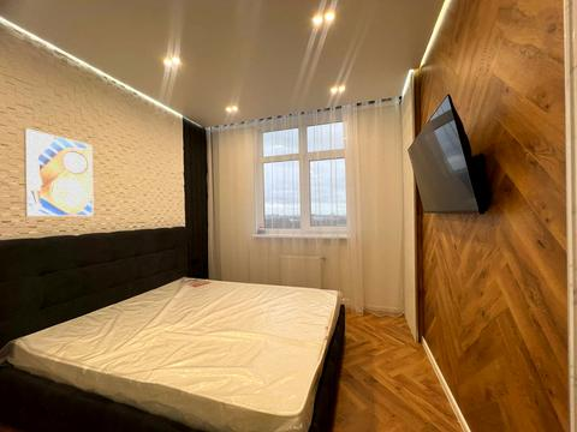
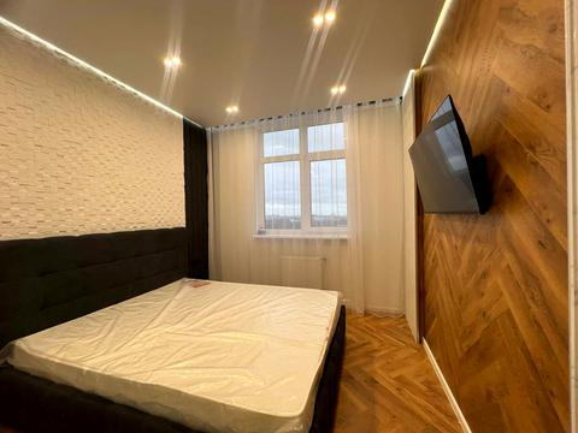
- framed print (61, 176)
